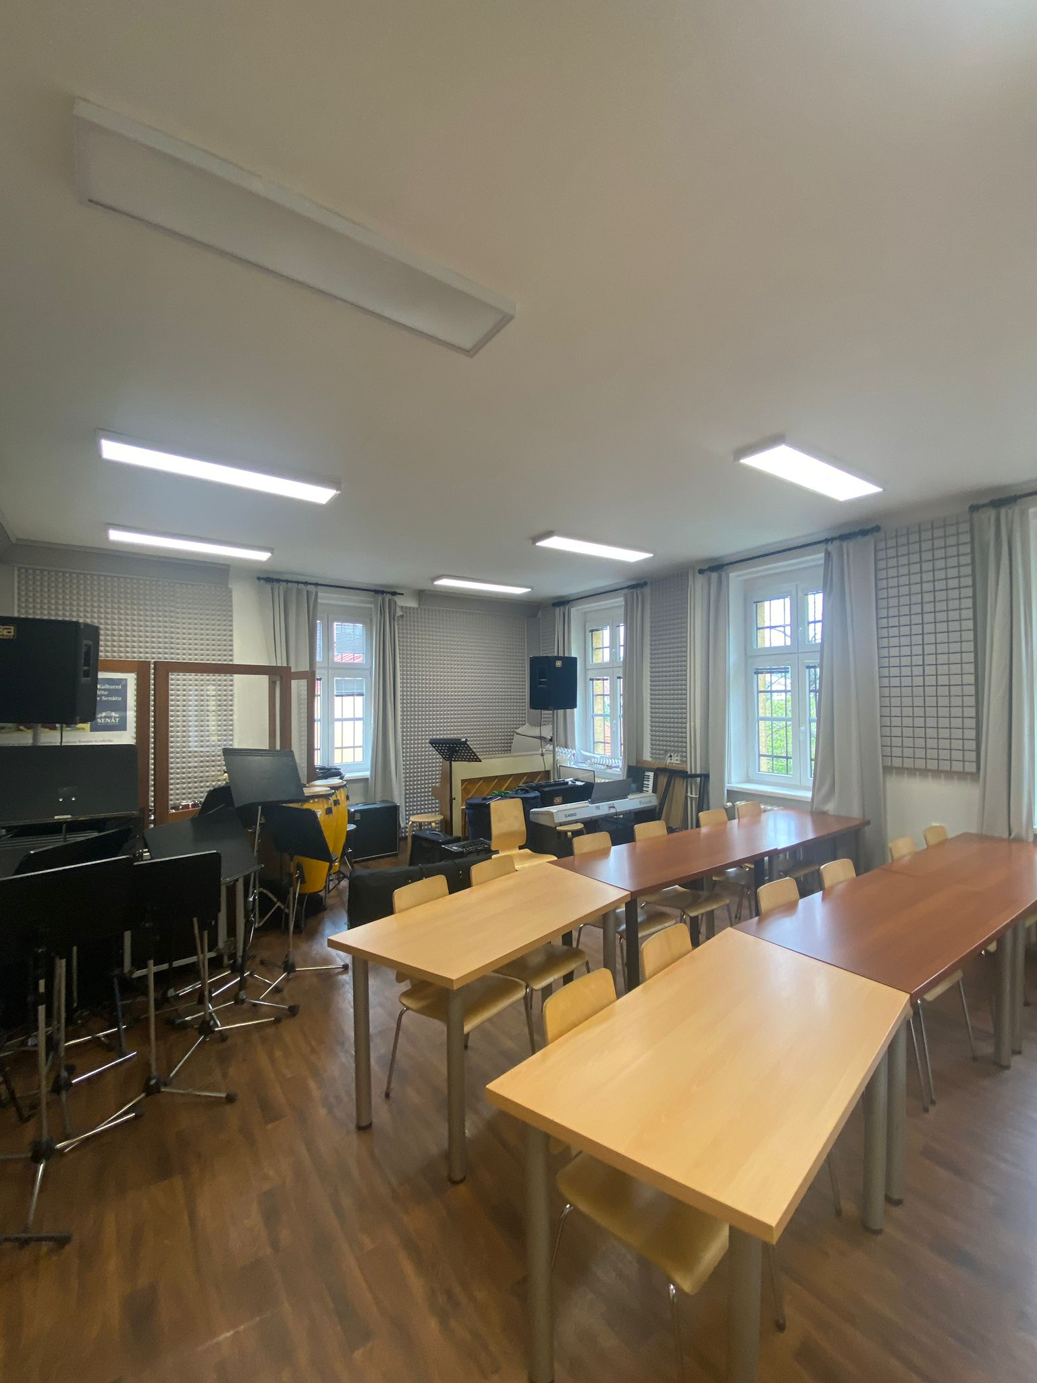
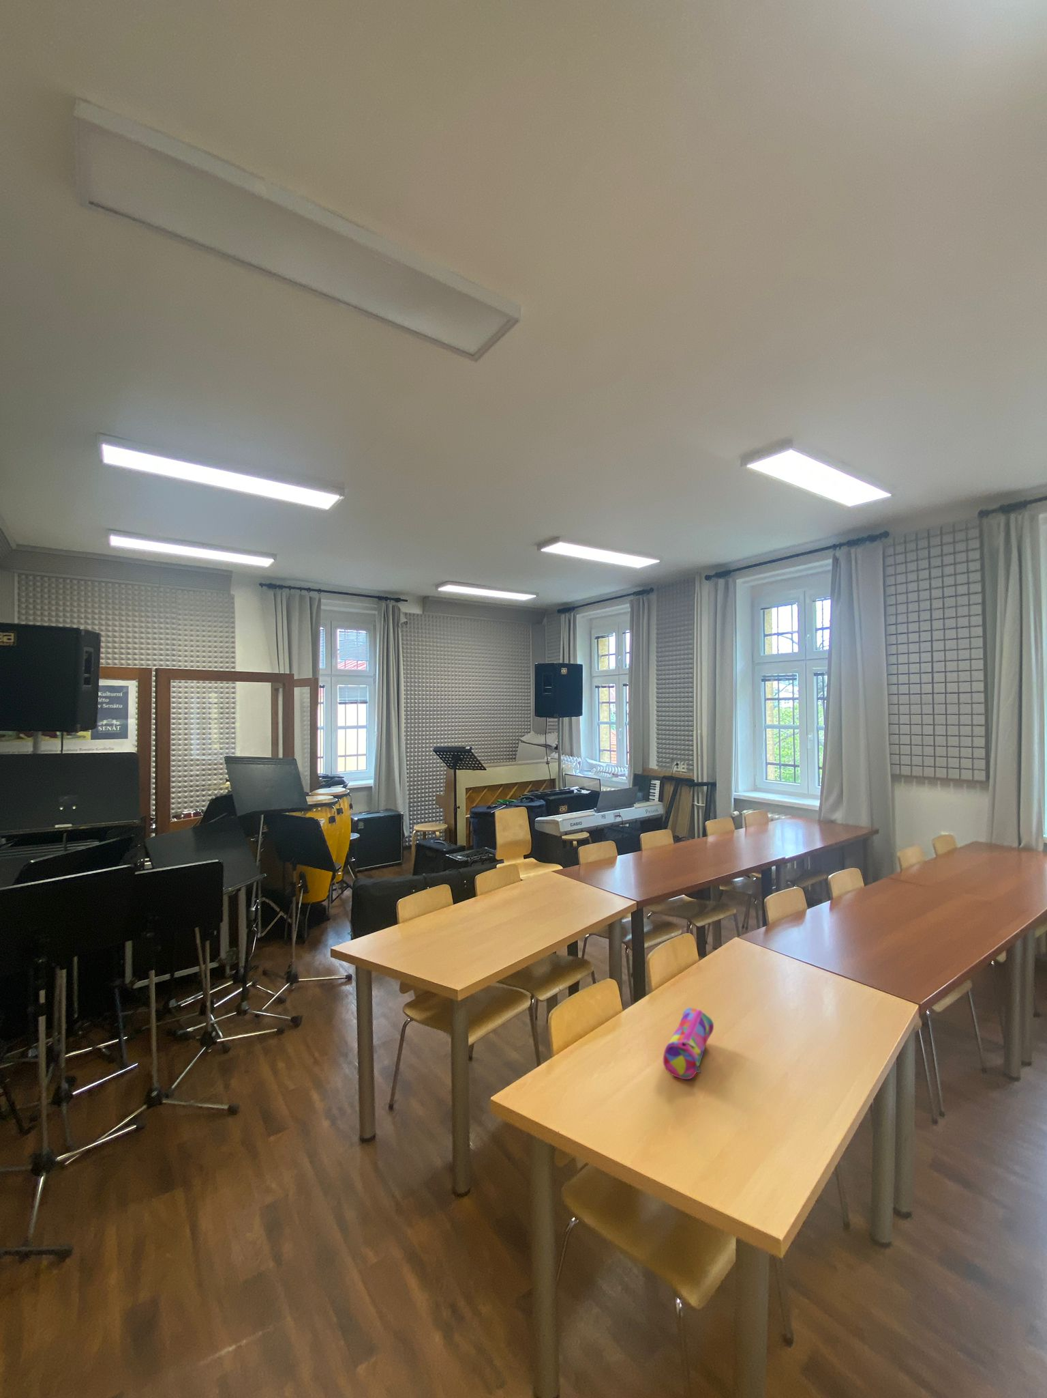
+ pencil case (690, 1041)
